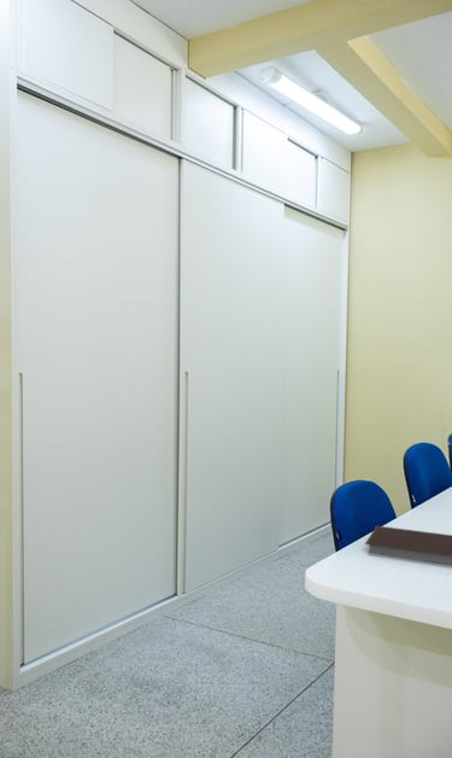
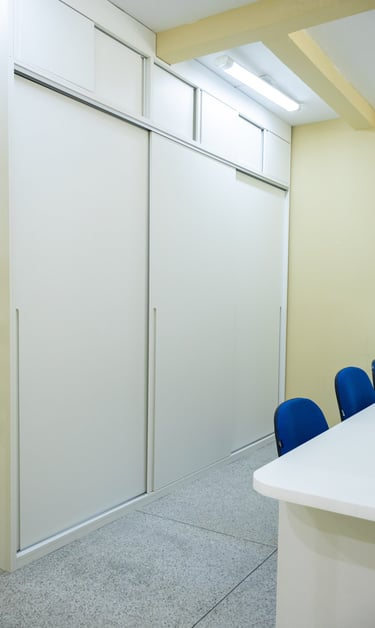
- notebook (413, 544)
